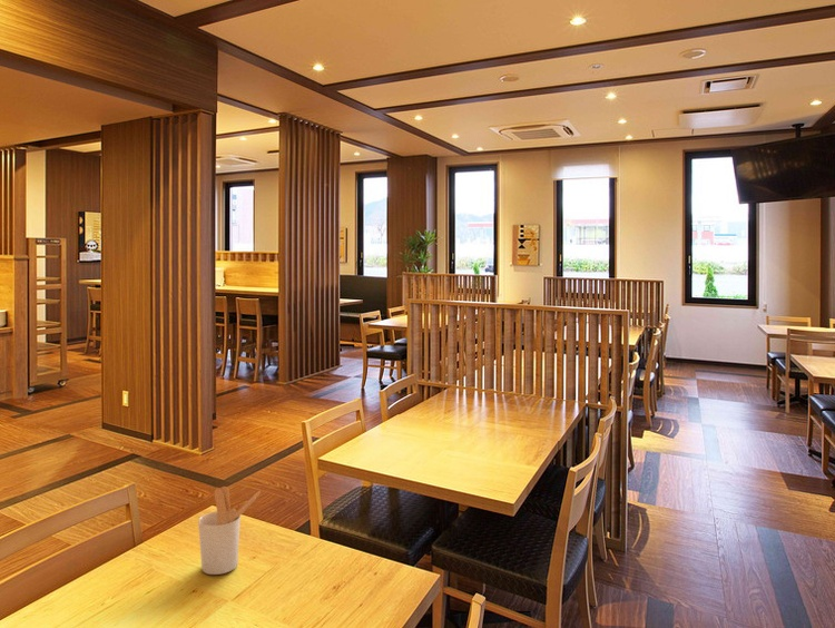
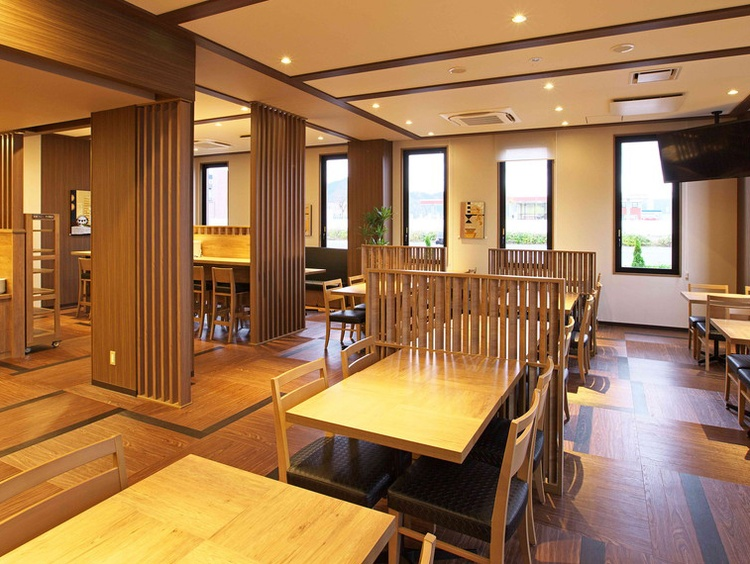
- utensil holder (230, 529)
